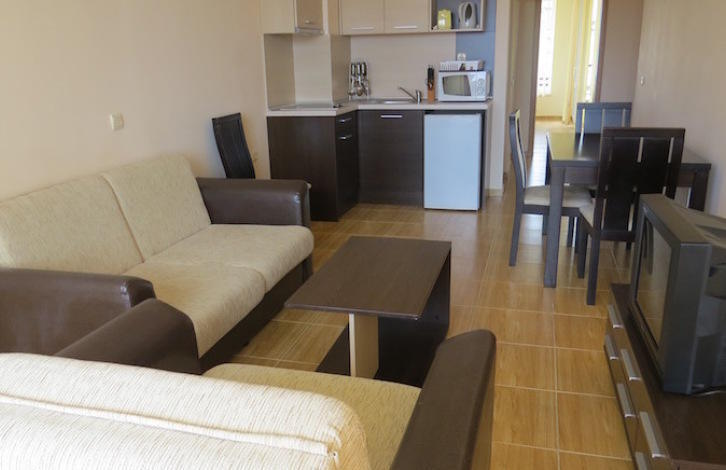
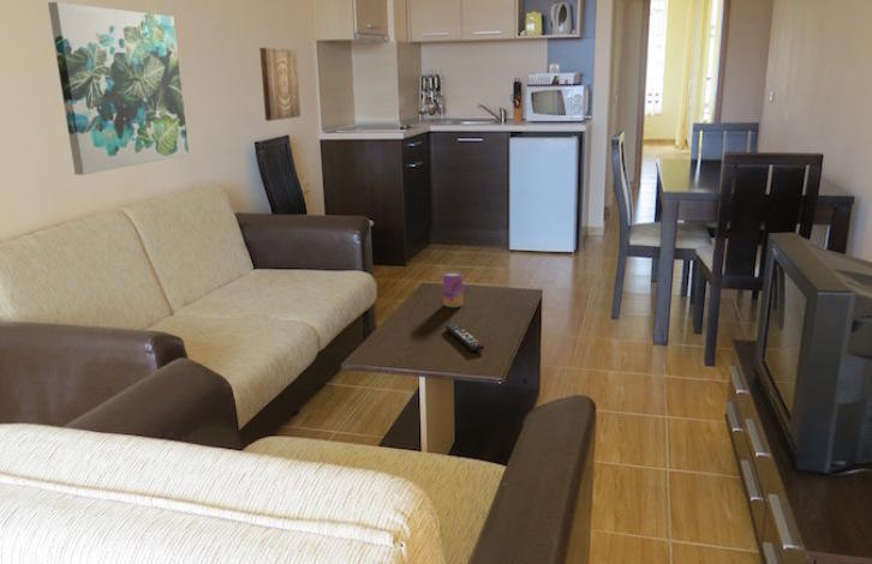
+ beer can (453, 289)
+ remote control (464, 336)
+ wall art (281, 84)
+ wall art (127, 89)
